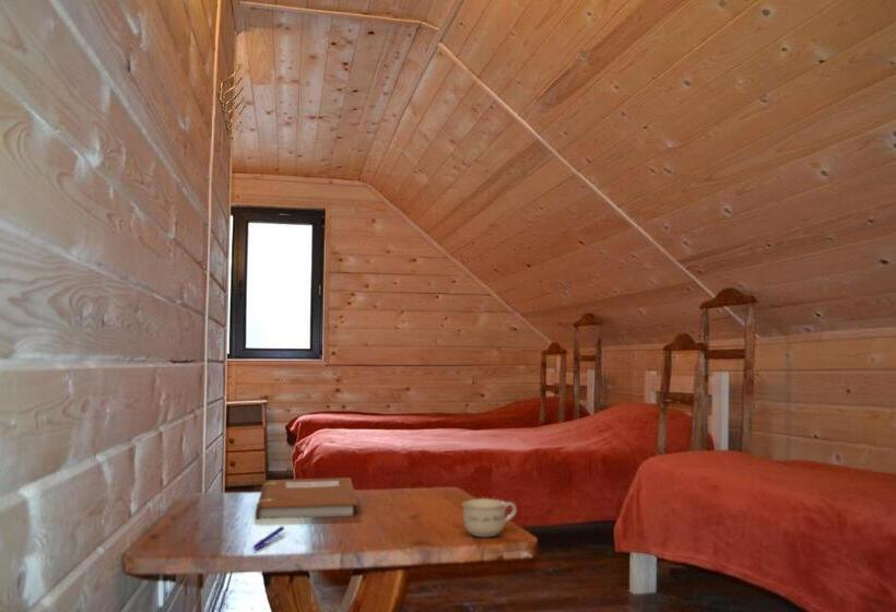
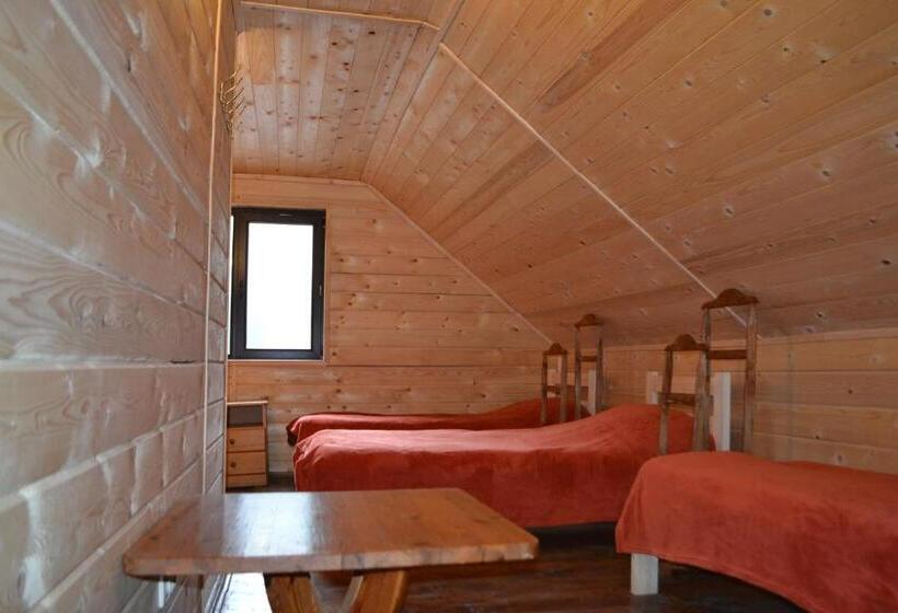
- pen (270, 536)
- notebook (306, 497)
- cup (490, 517)
